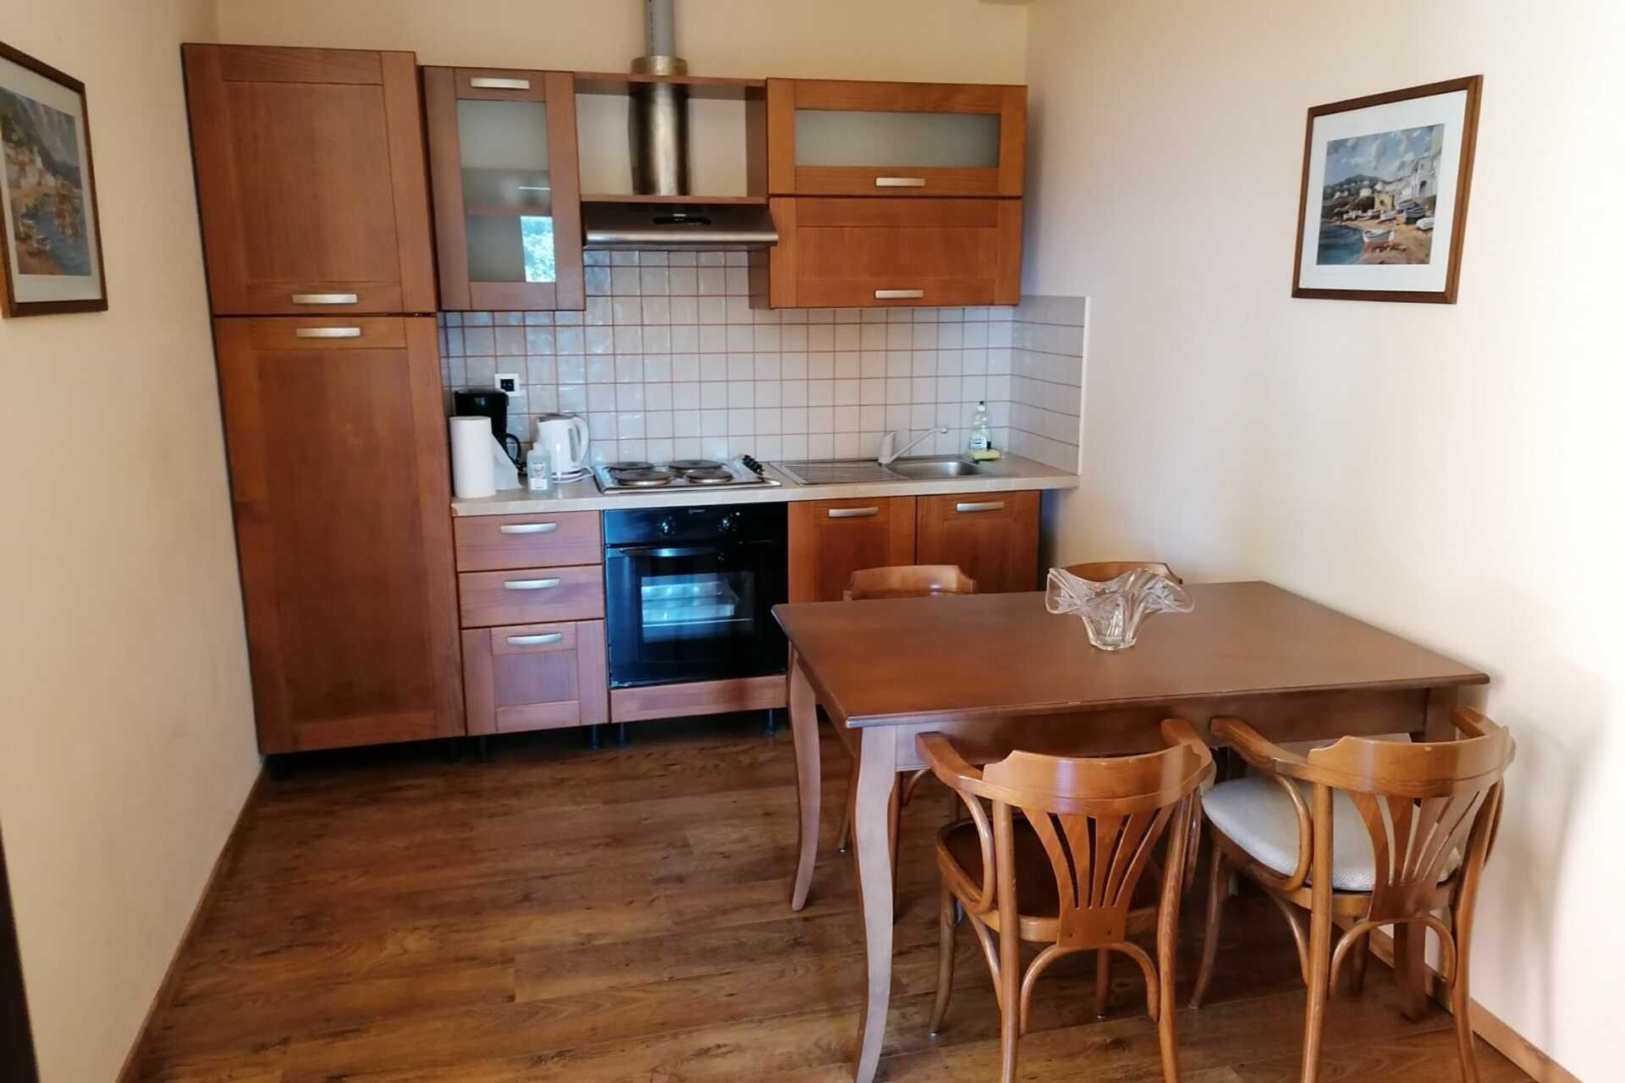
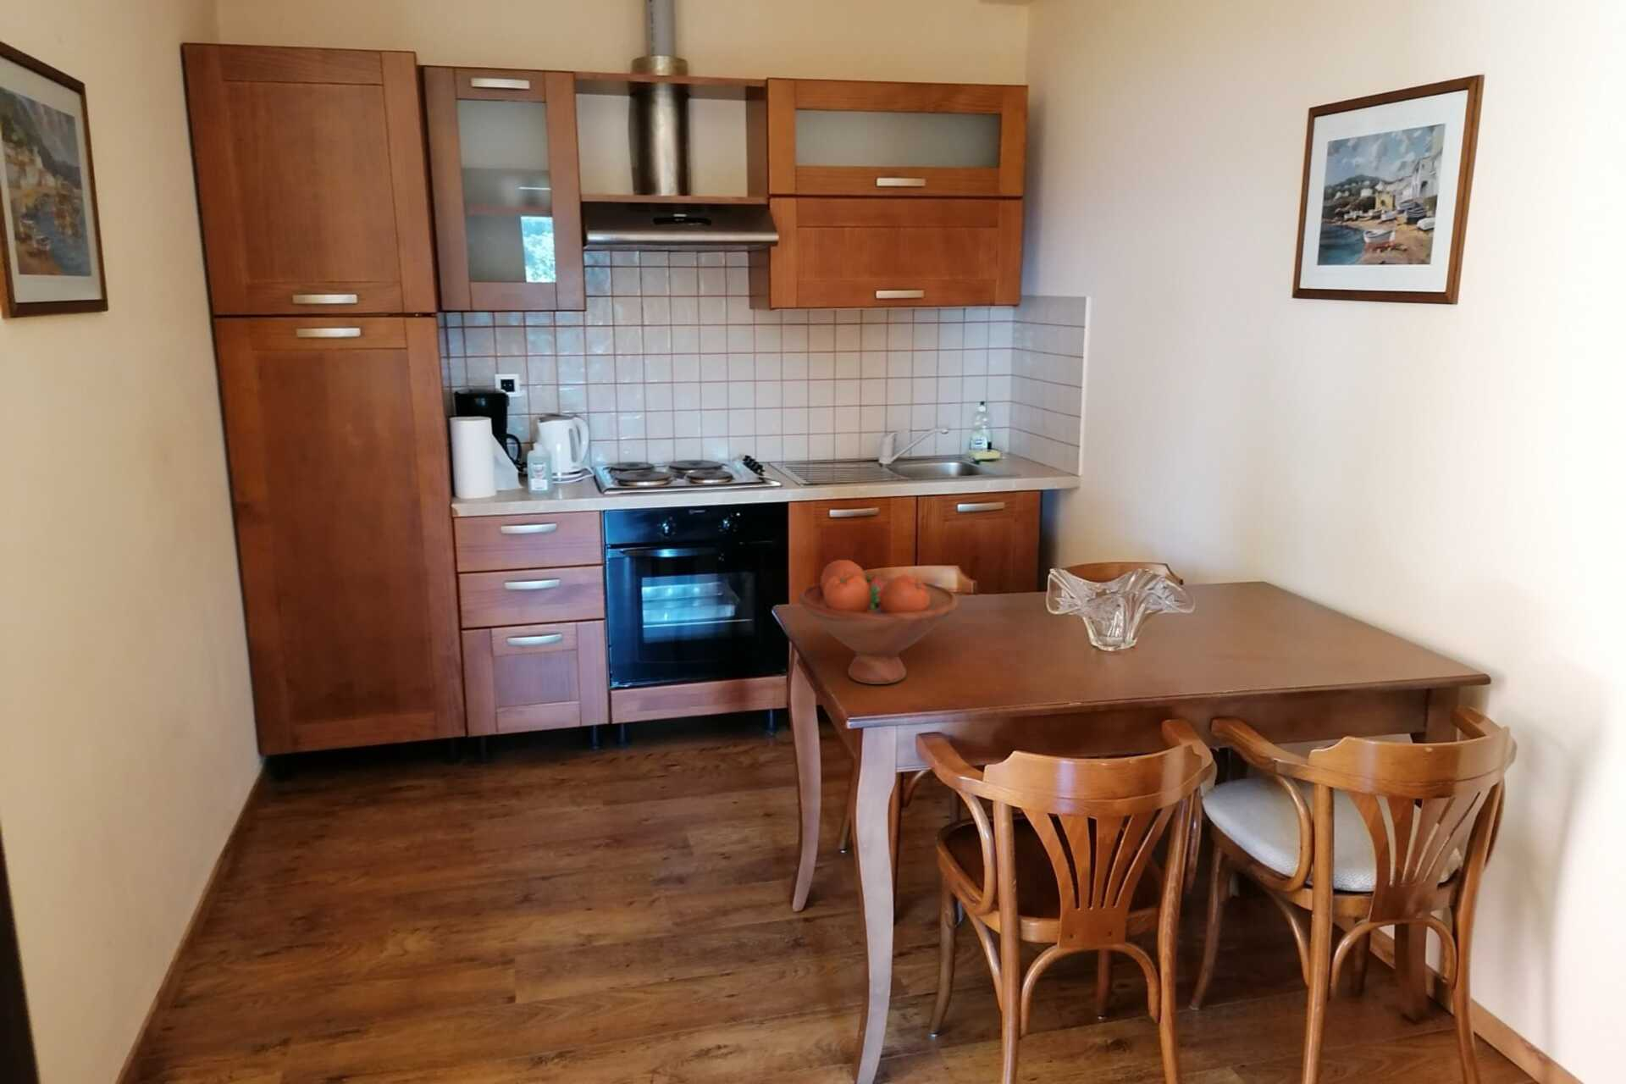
+ fruit bowl (877, 619)
